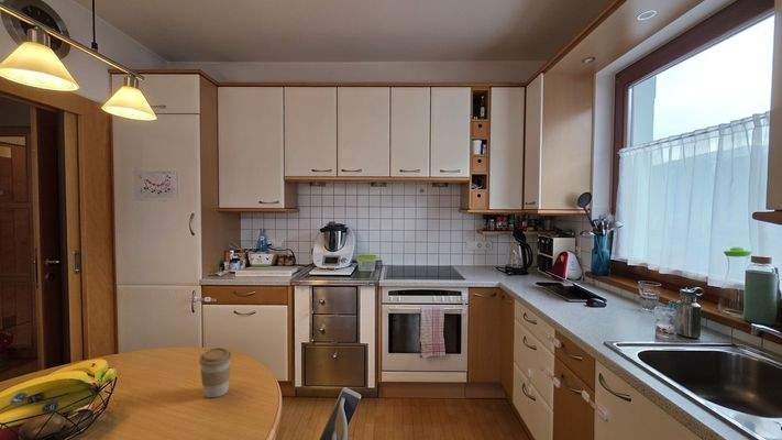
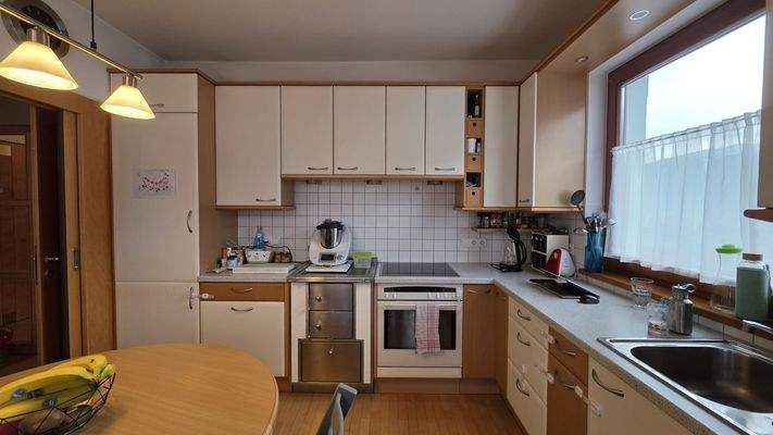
- coffee cup (216, 371)
